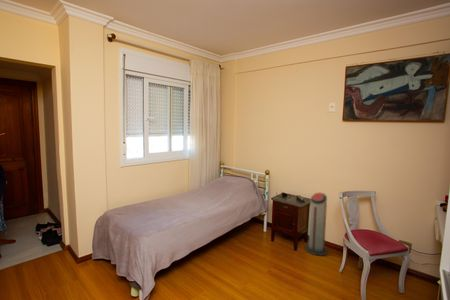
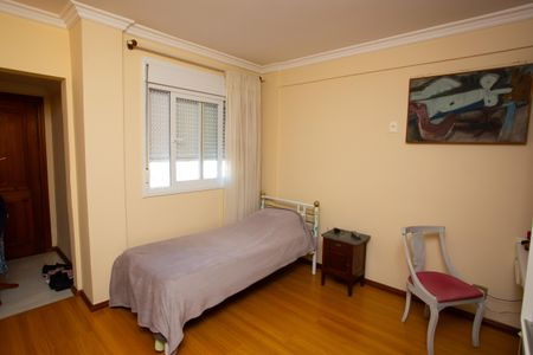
- air purifier (317, 222)
